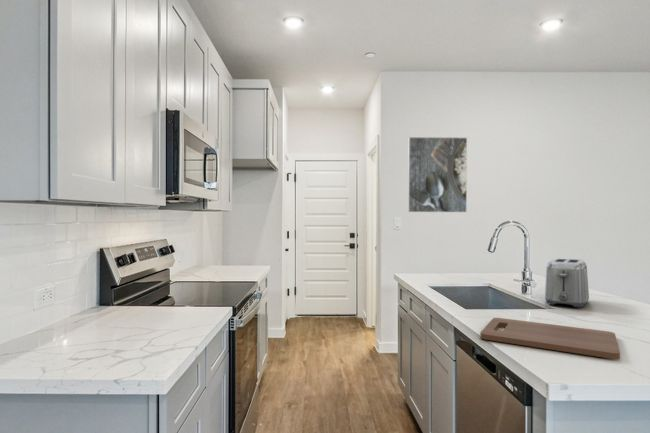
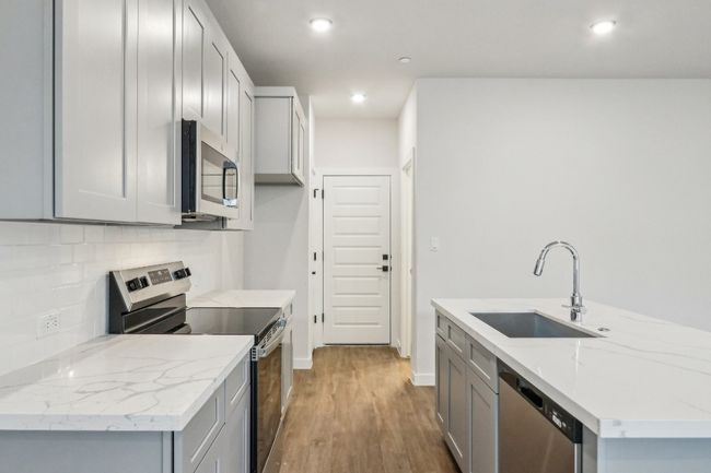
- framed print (437, 174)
- cutting board (547, 335)
- toaster (567, 281)
